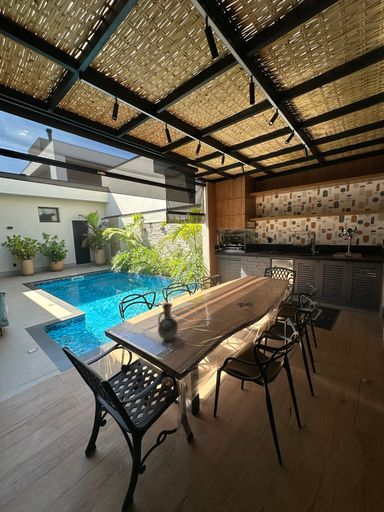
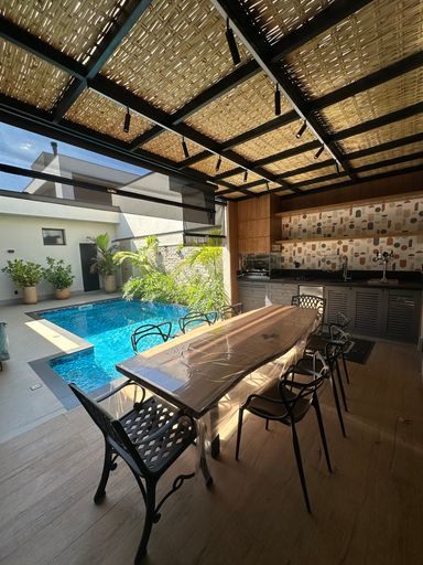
- pitcher (166, 322)
